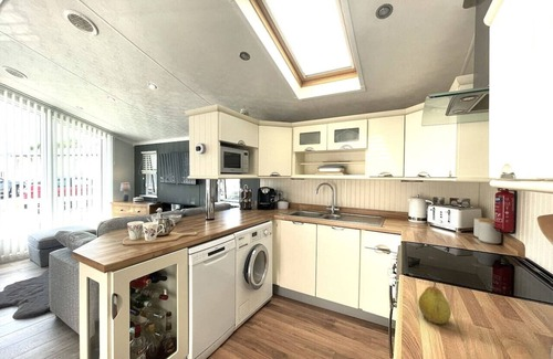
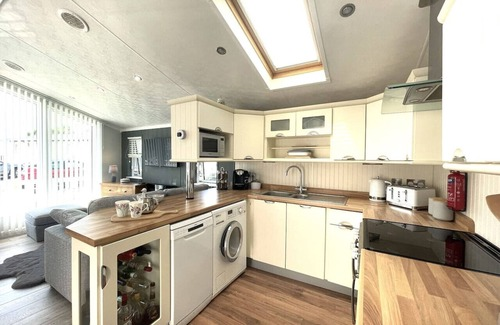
- fruit (434, 300)
